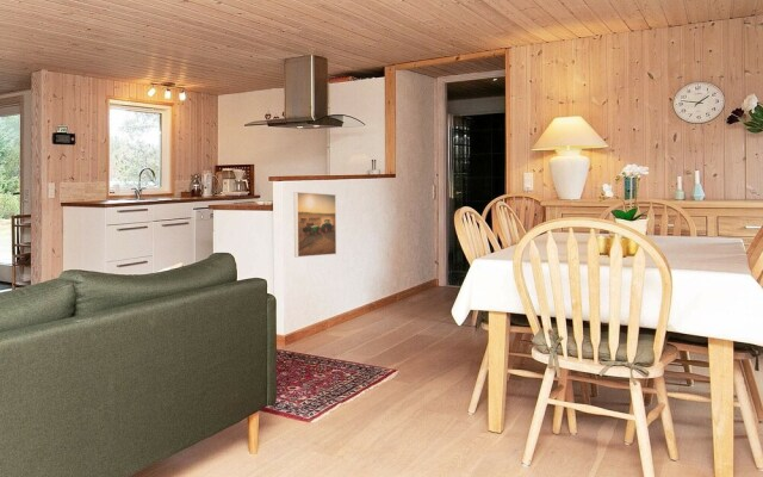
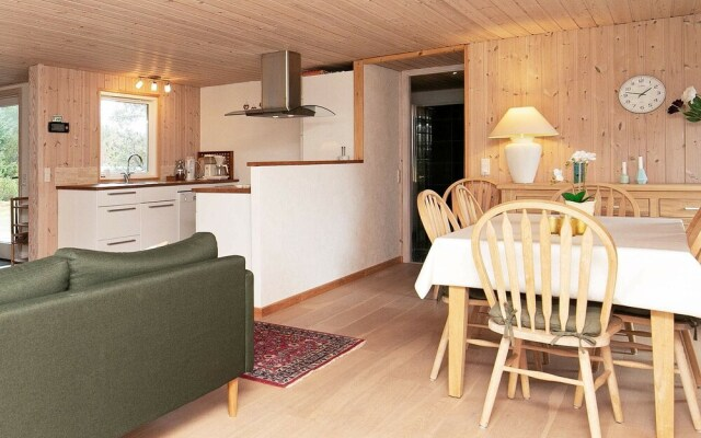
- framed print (316, 224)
